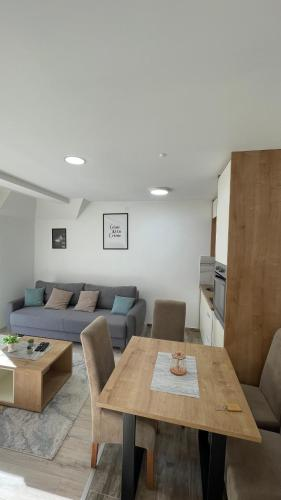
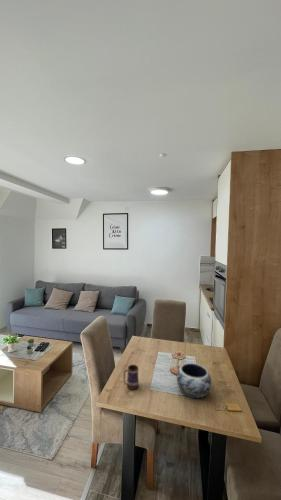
+ mug (130, 377)
+ decorative bowl (193, 379)
